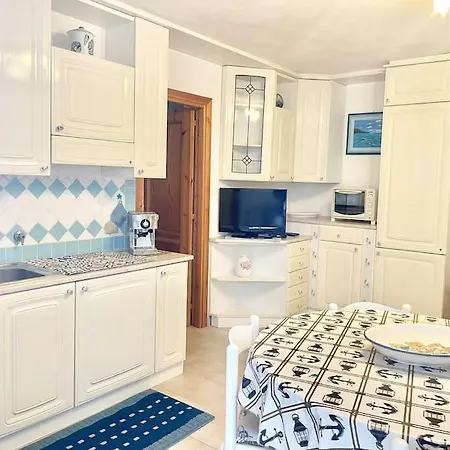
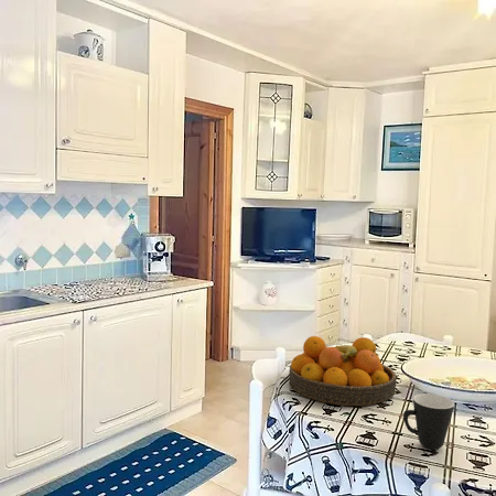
+ fruit bowl (342, 363)
+ mug (427, 423)
